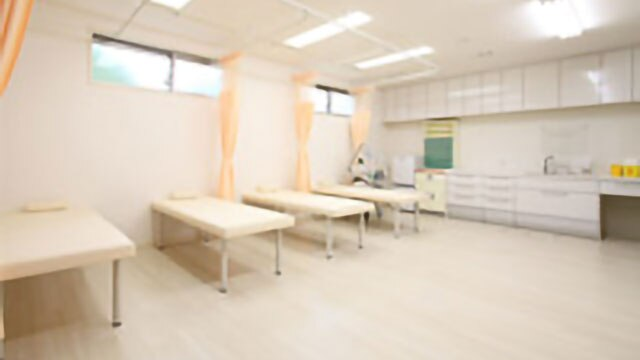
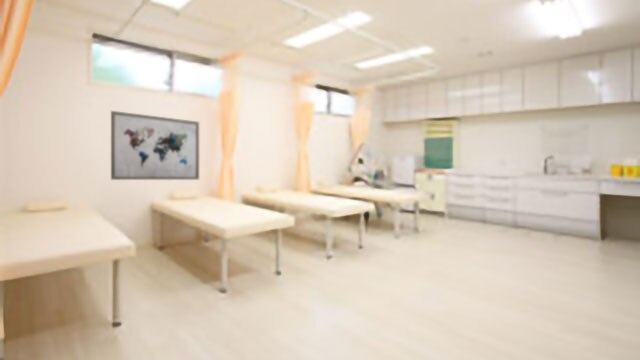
+ wall art (158, 148)
